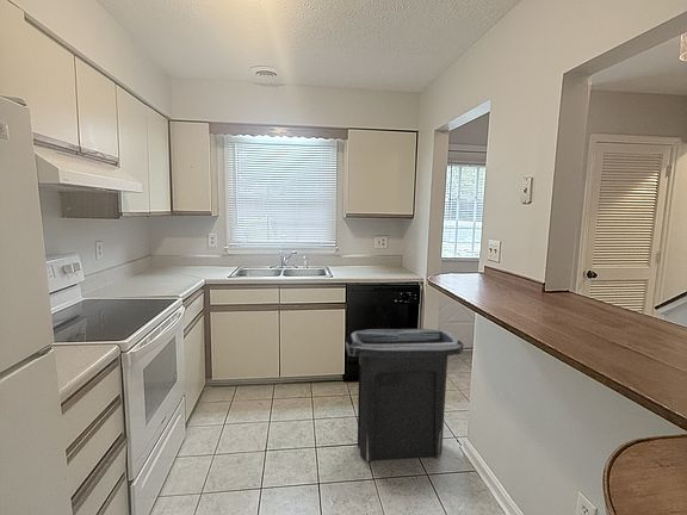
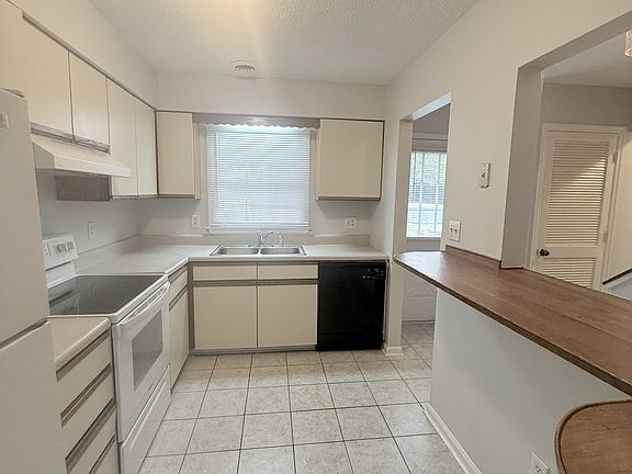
- trash can (401, 393)
